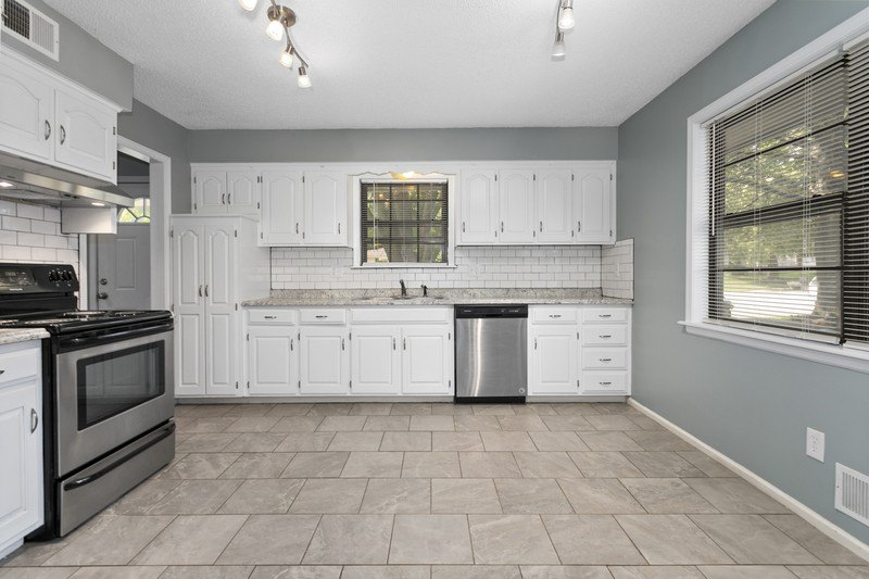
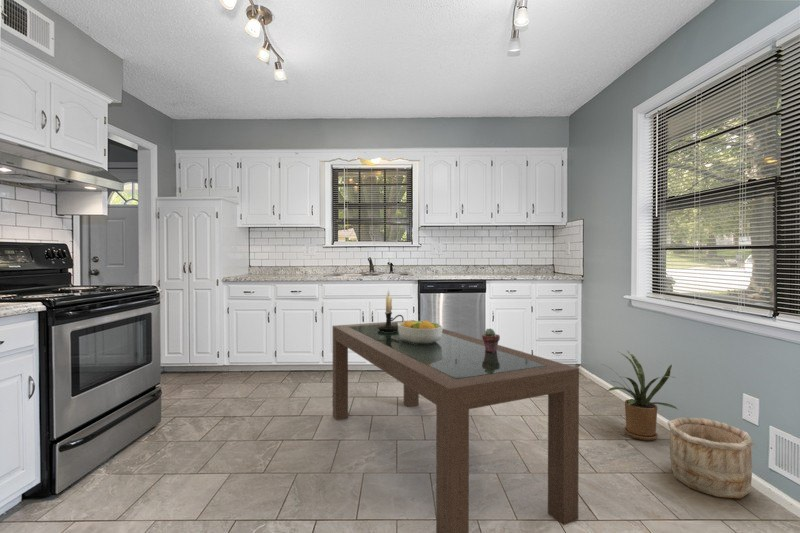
+ candle holder (391, 309)
+ fruit bowl (419, 328)
+ potted succulent (490, 339)
+ dining table (424, 397)
+ wooden bucket (708, 455)
+ house plant (636, 395)
